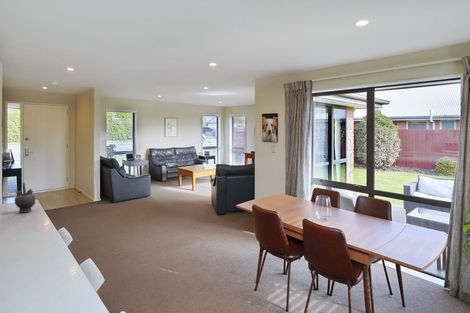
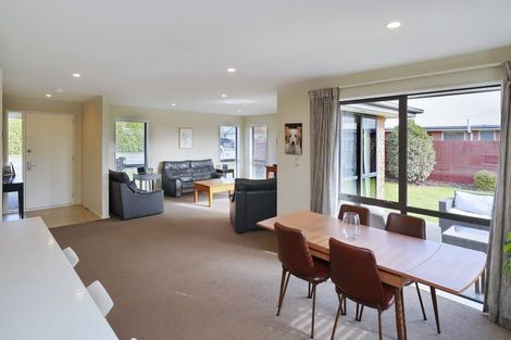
- teapot (25, 196)
